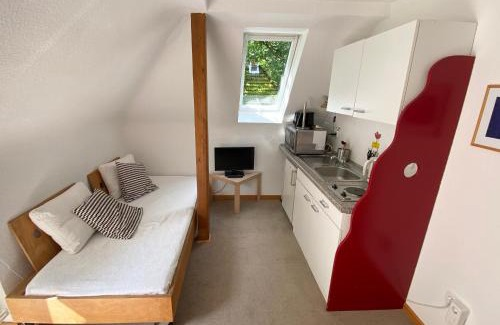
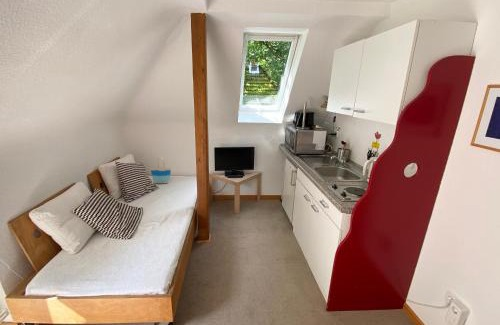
+ tote bag (160, 170)
